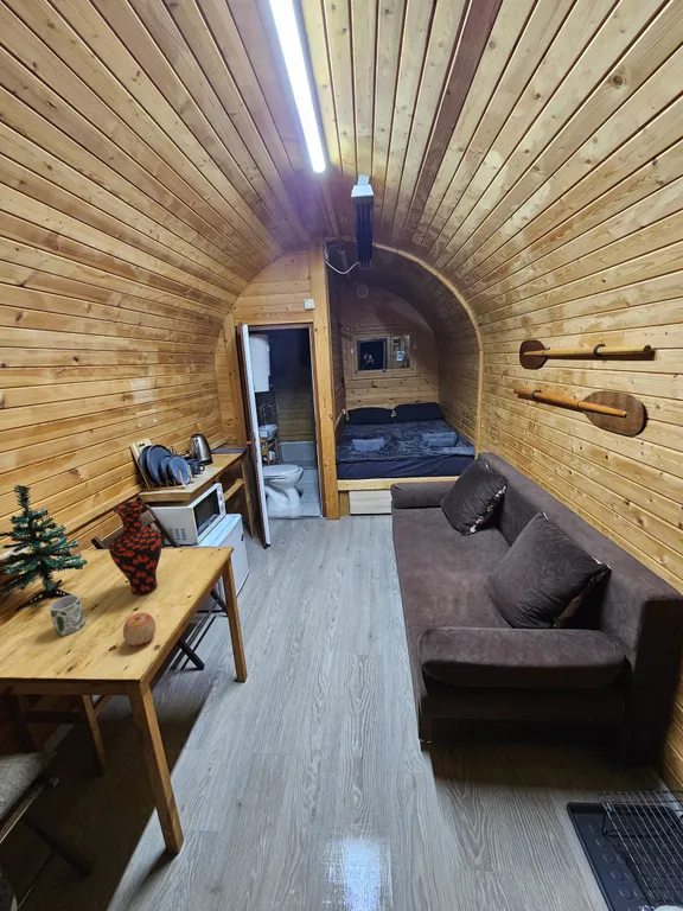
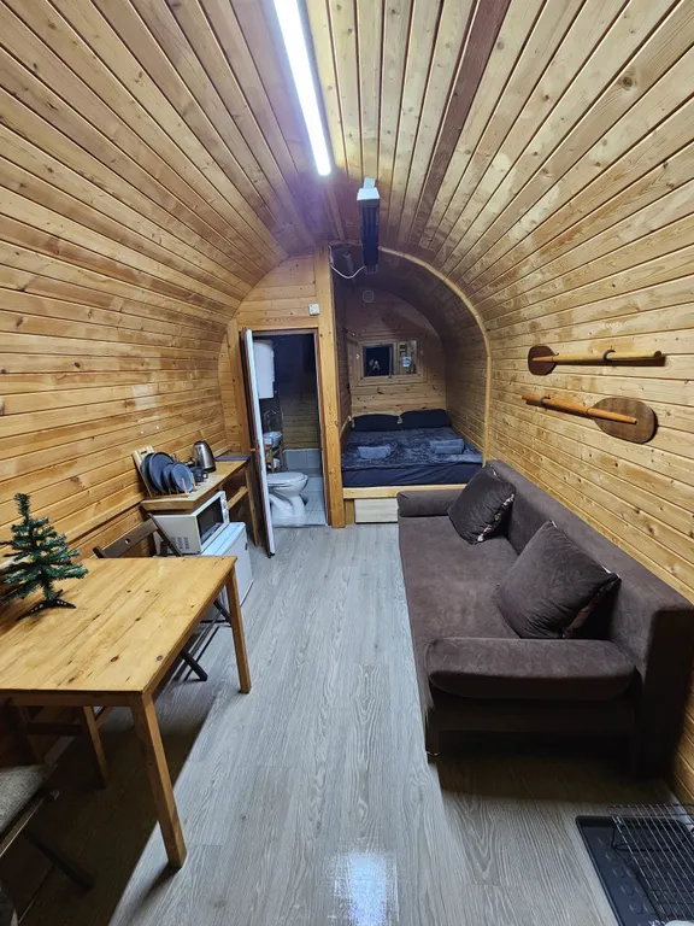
- mug (69, 611)
- vase (136, 548)
- apple (139, 627)
